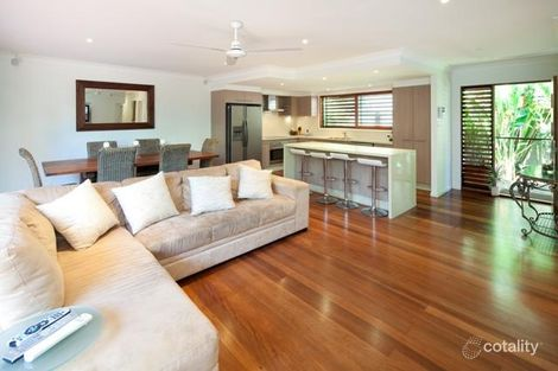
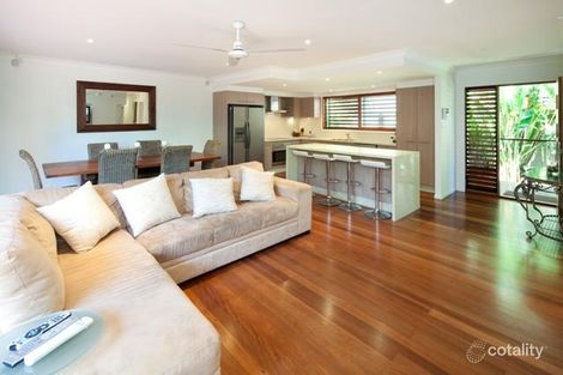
- indoor plant (494, 179)
